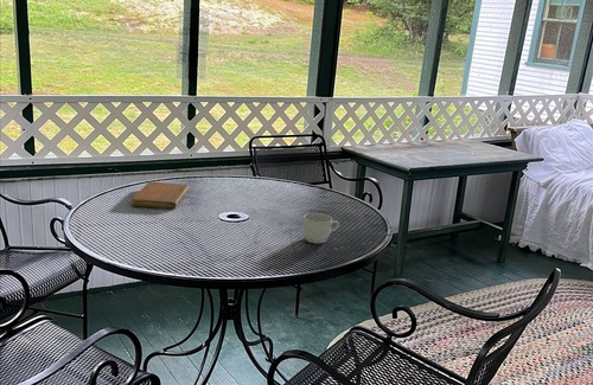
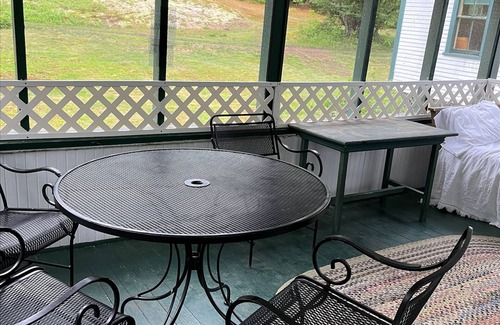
- notebook (161, 194)
- mug (320, 229)
